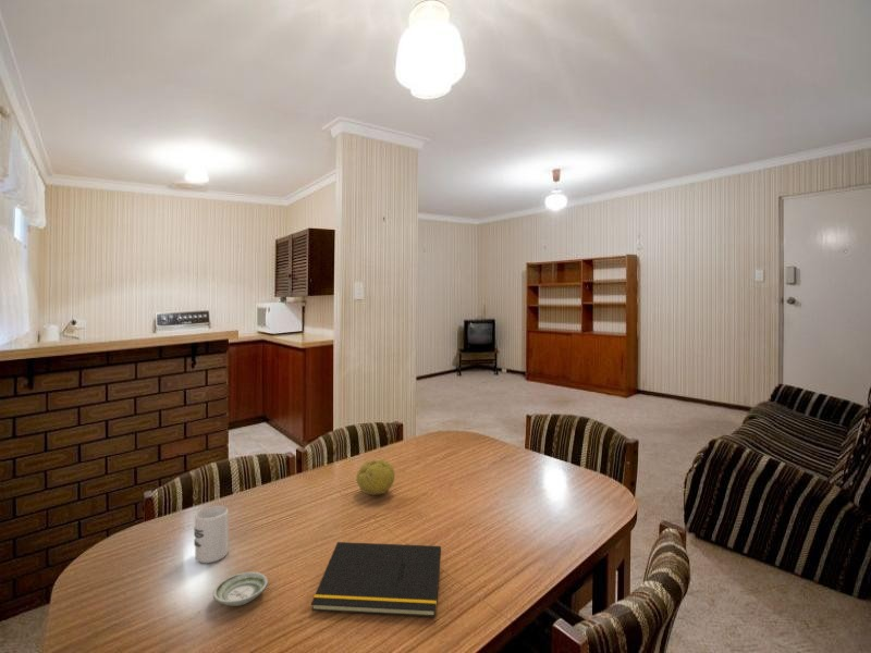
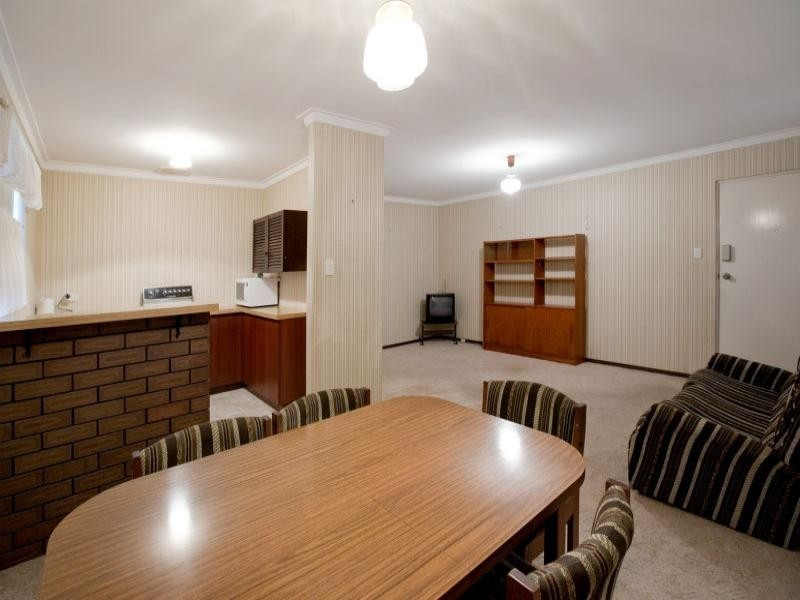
- cup (211, 533)
- saucer (241, 591)
- fruit (376, 477)
- notepad (381, 575)
